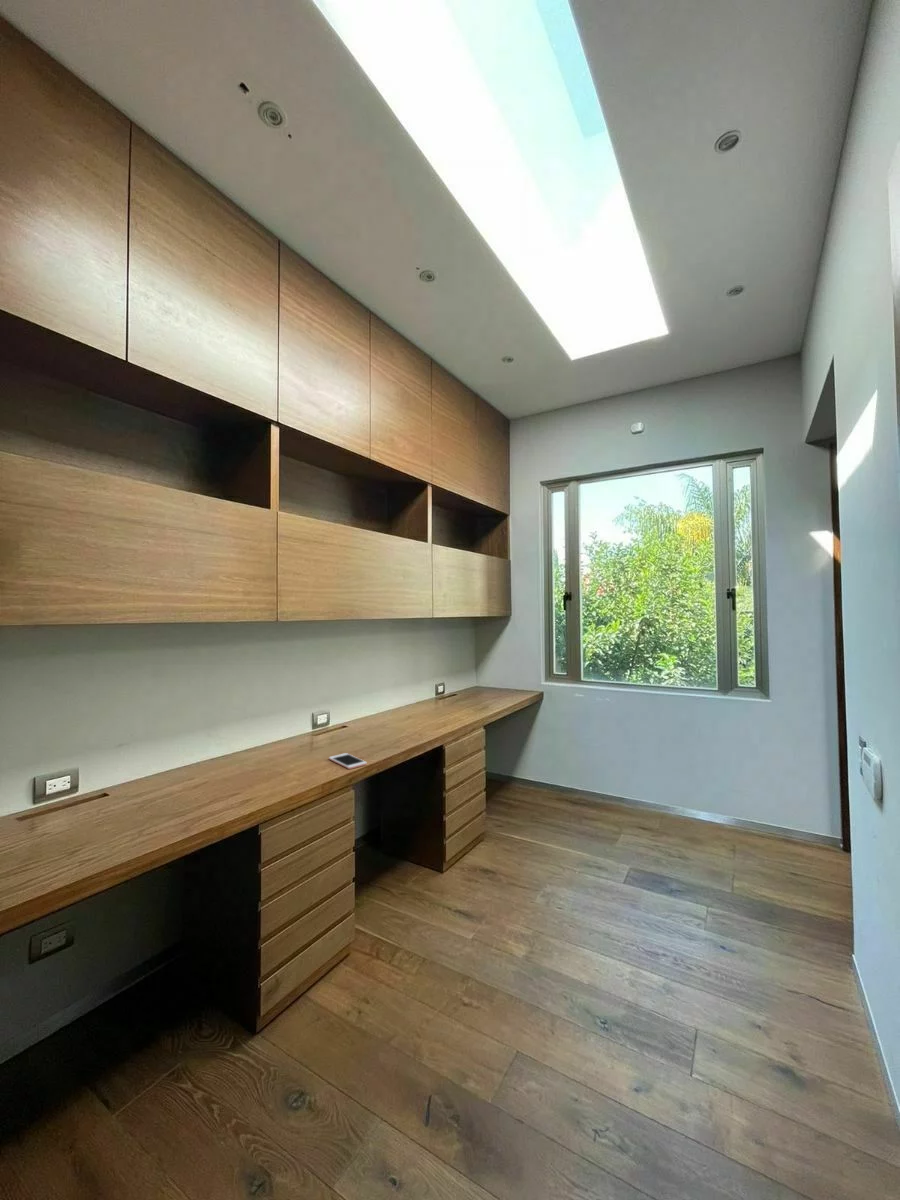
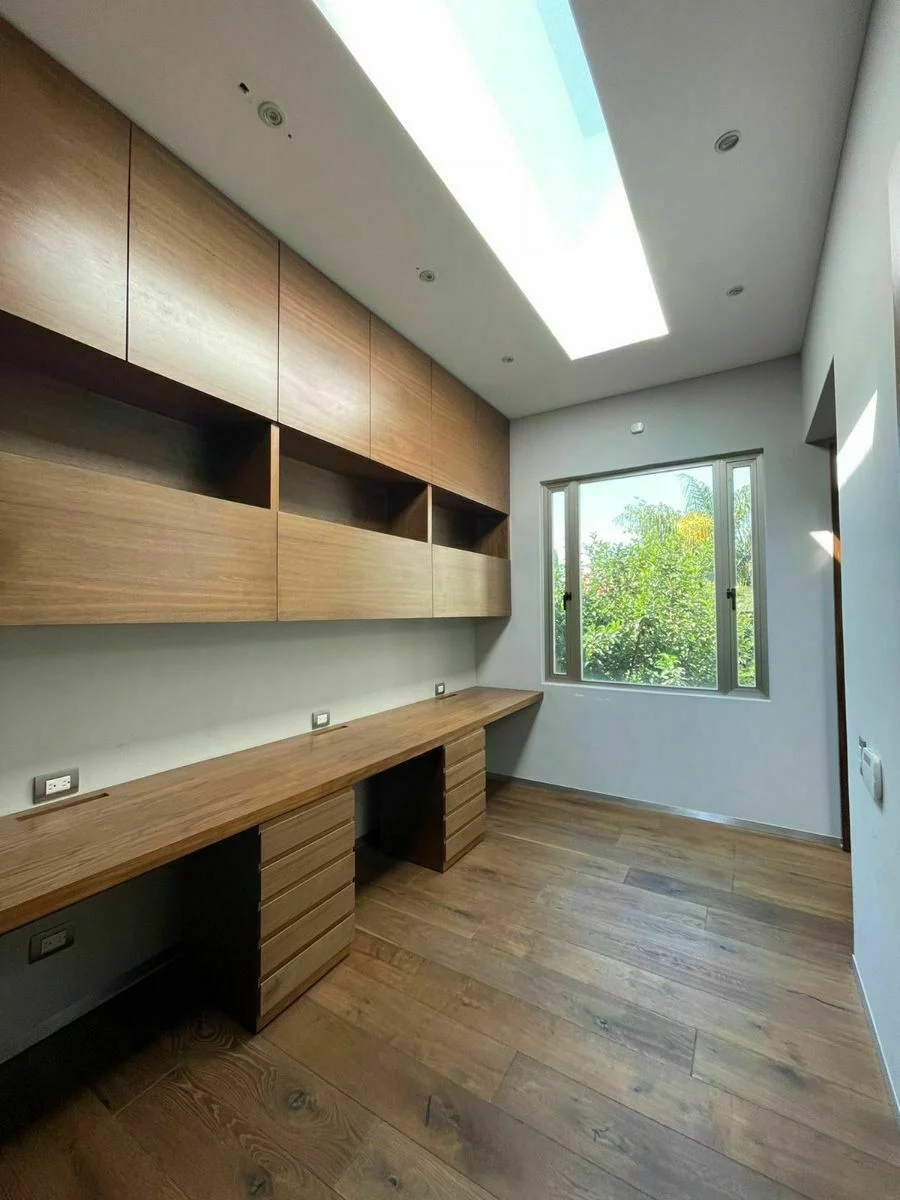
- cell phone (347, 760)
